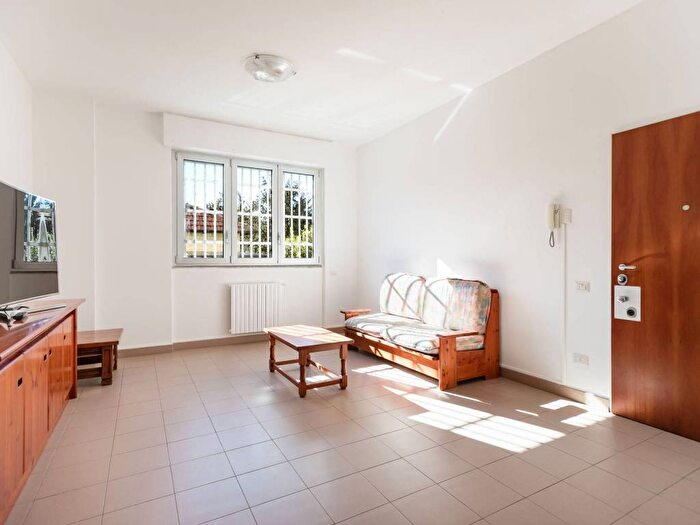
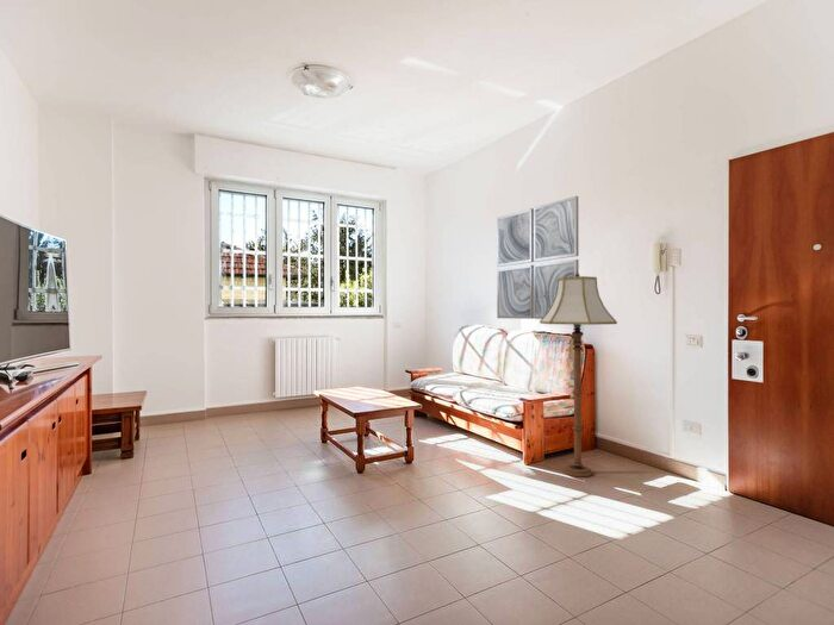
+ floor lamp (577, 371)
+ wall art (534, 264)
